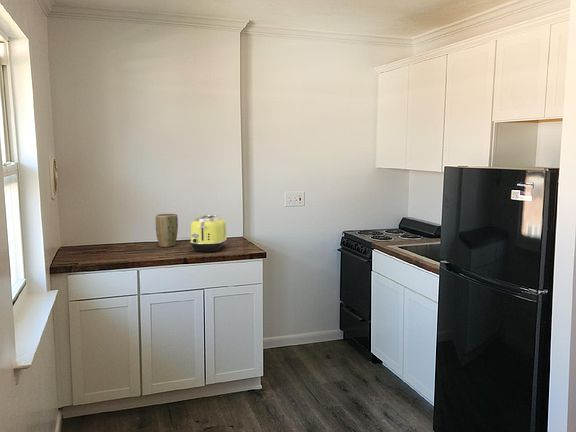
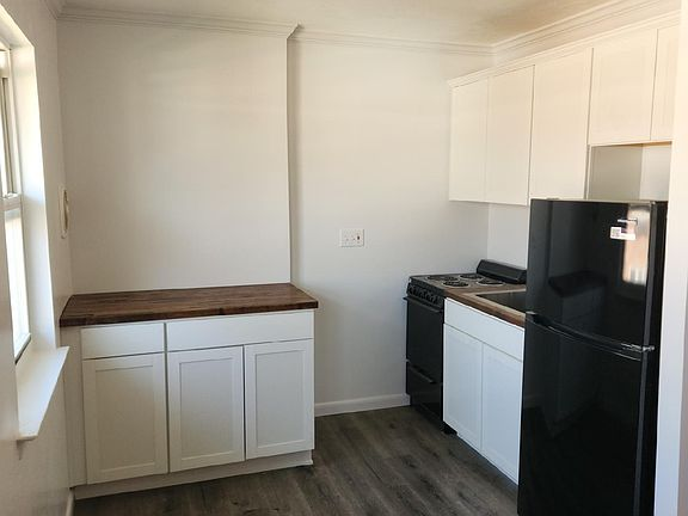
- toaster (208, 233)
- plant pot (167, 230)
